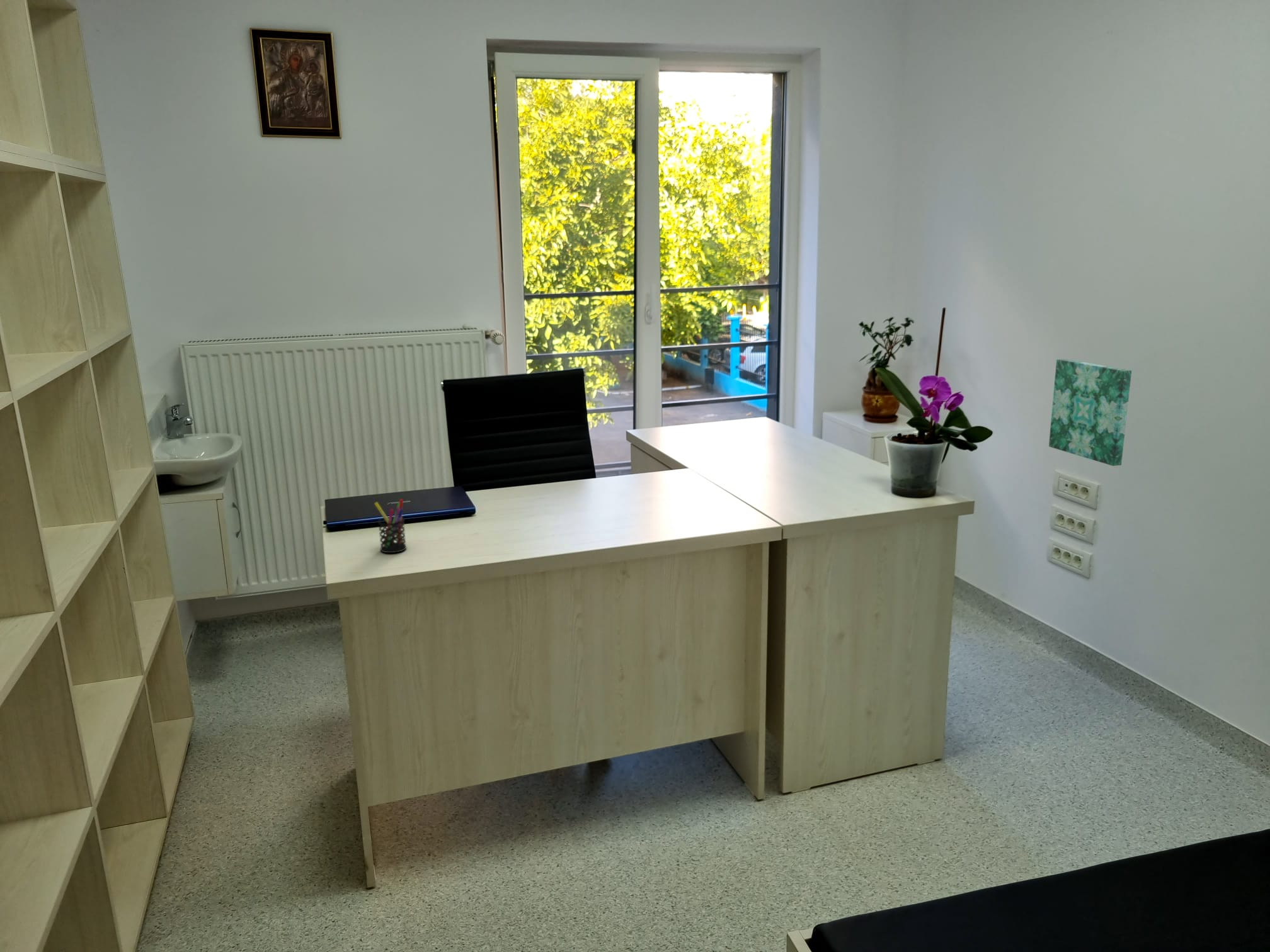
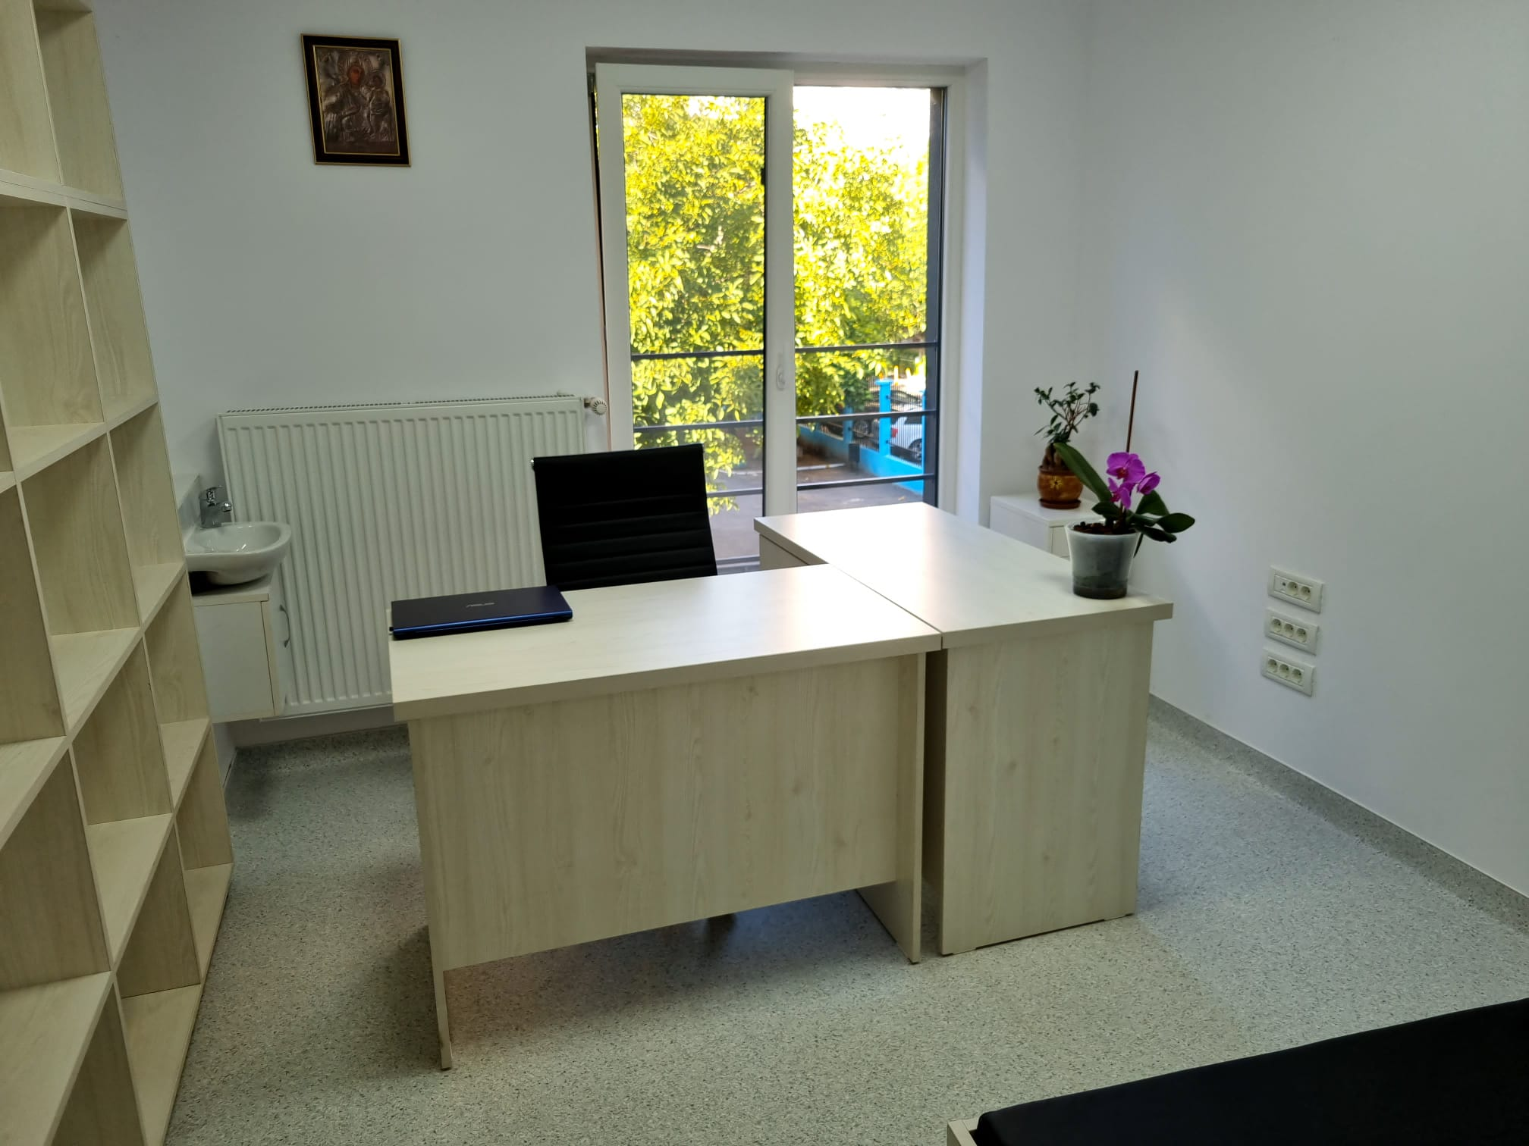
- pen holder (394, 523)
- wall art (1088, 411)
